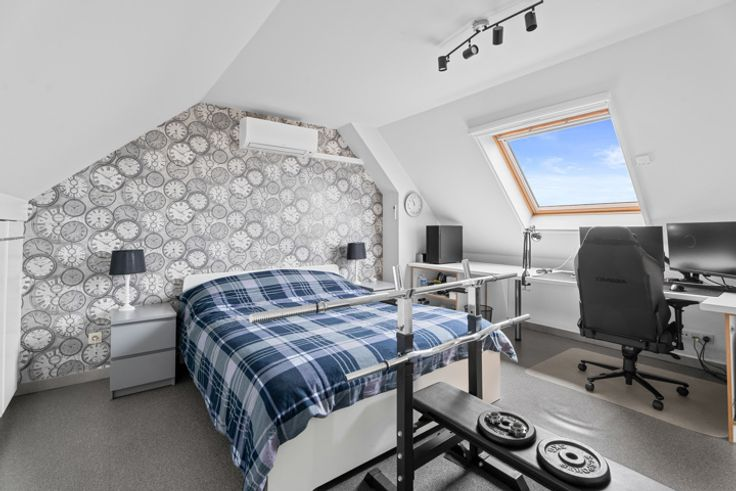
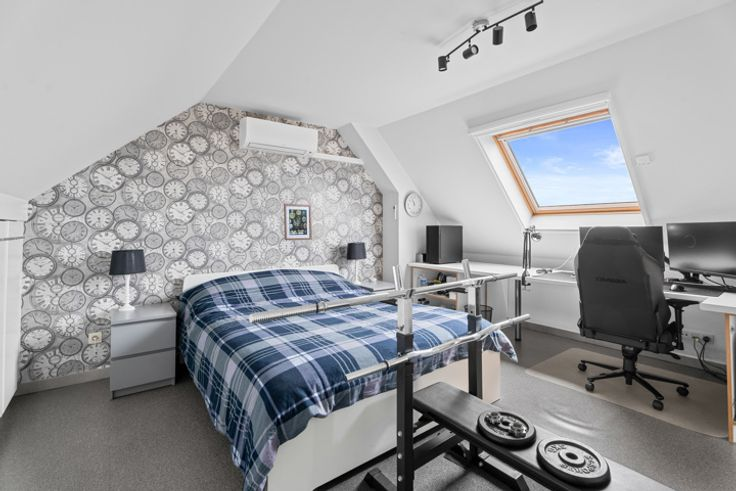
+ wall art (298, 222)
